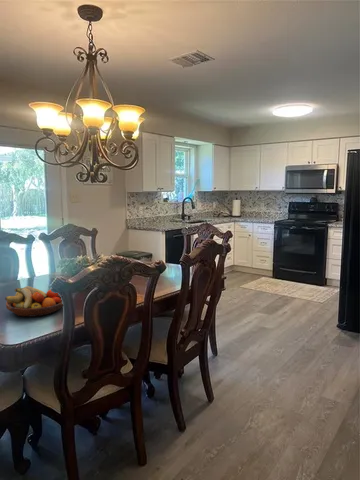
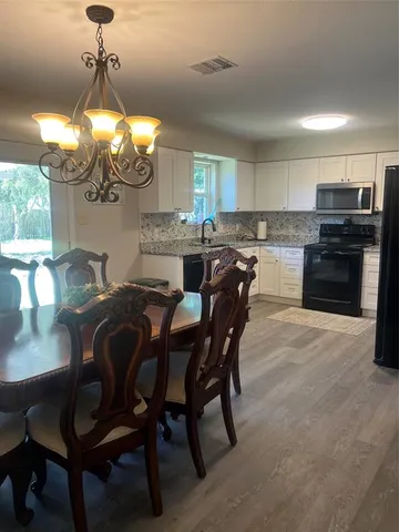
- fruit bowl (35, 298)
